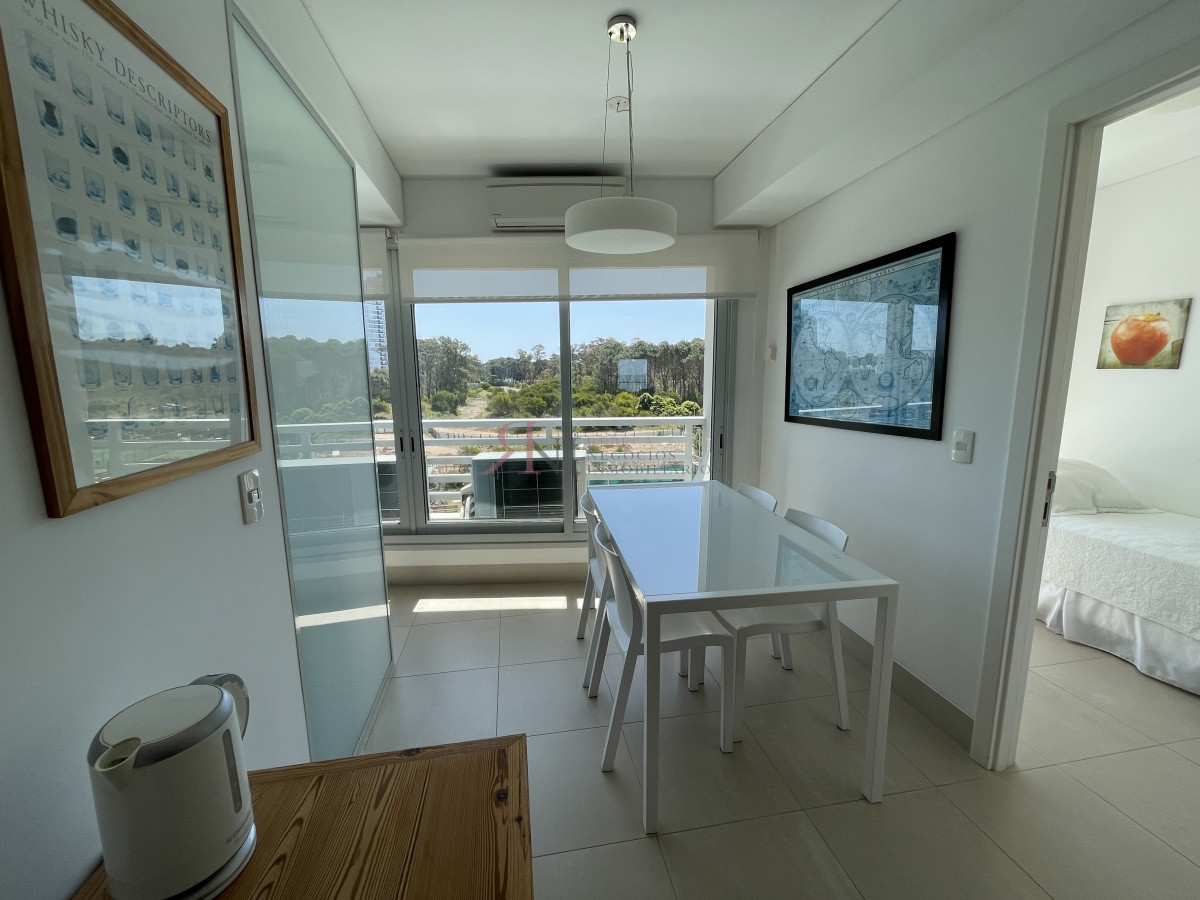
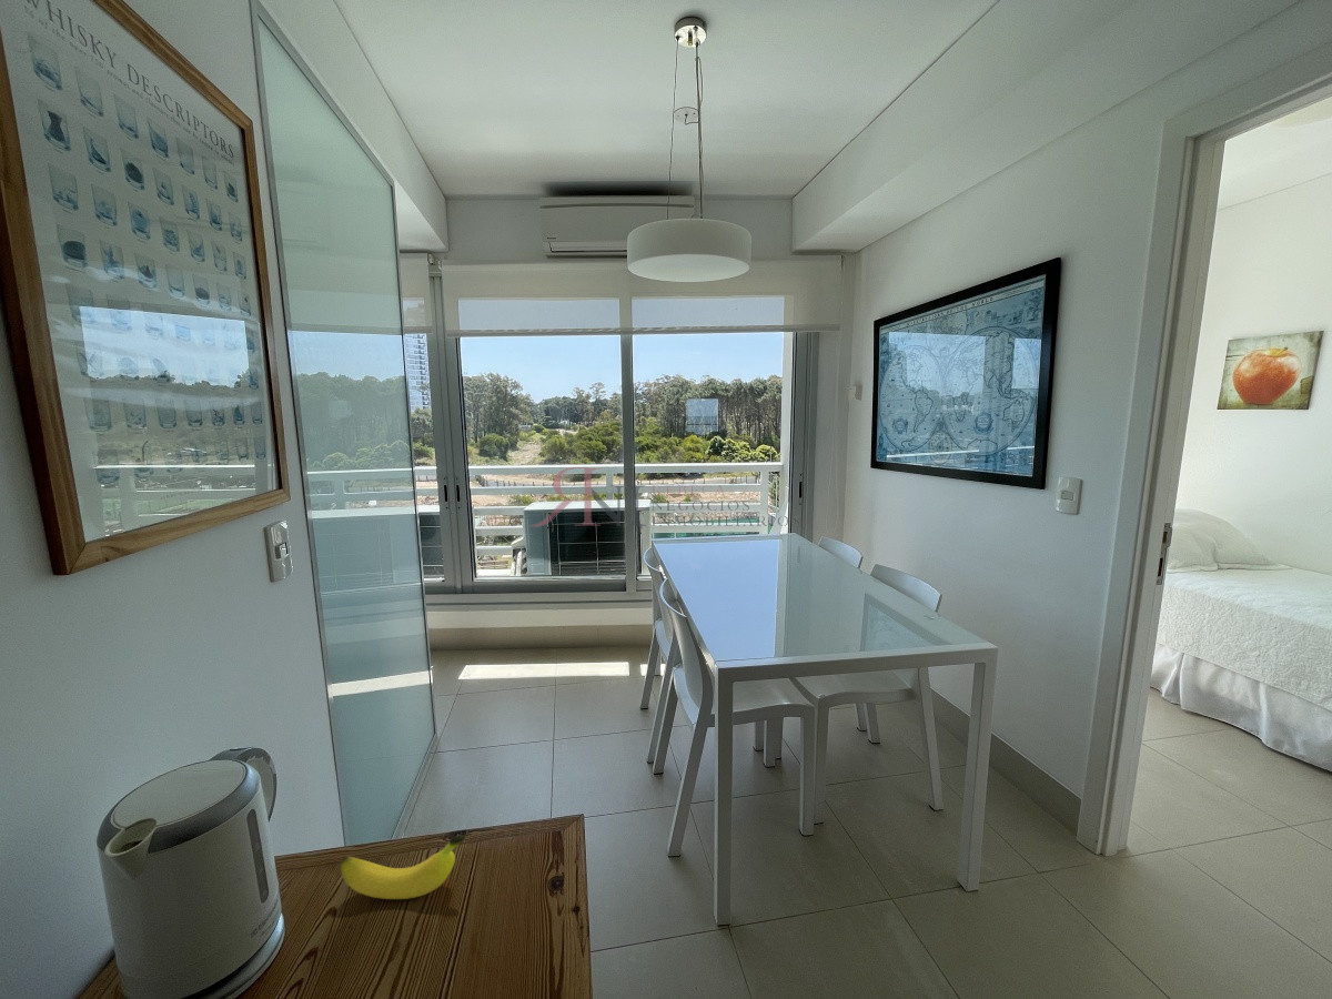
+ banana (404, 868)
